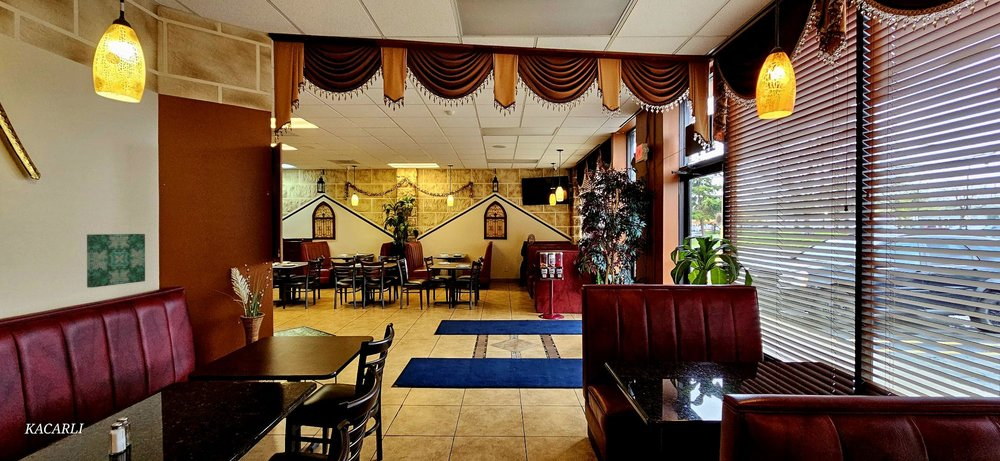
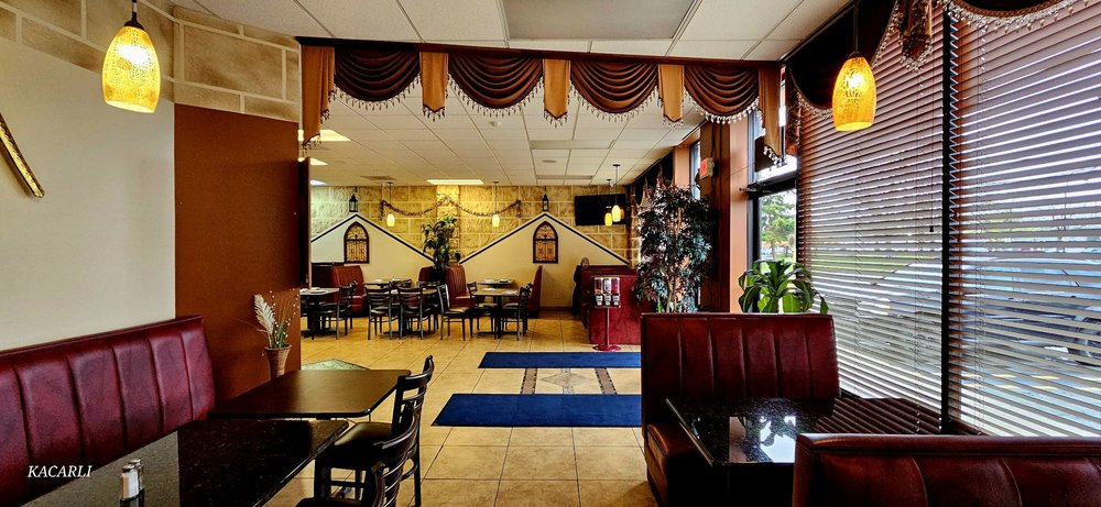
- wall art (117, 259)
